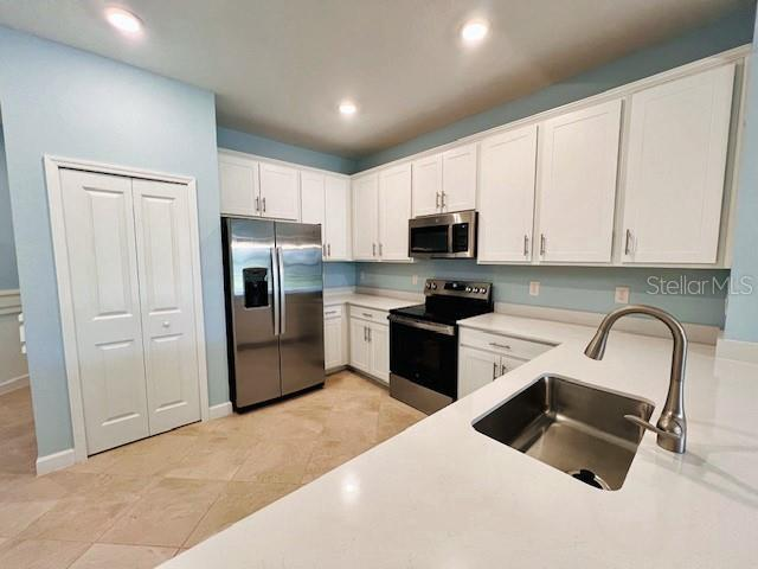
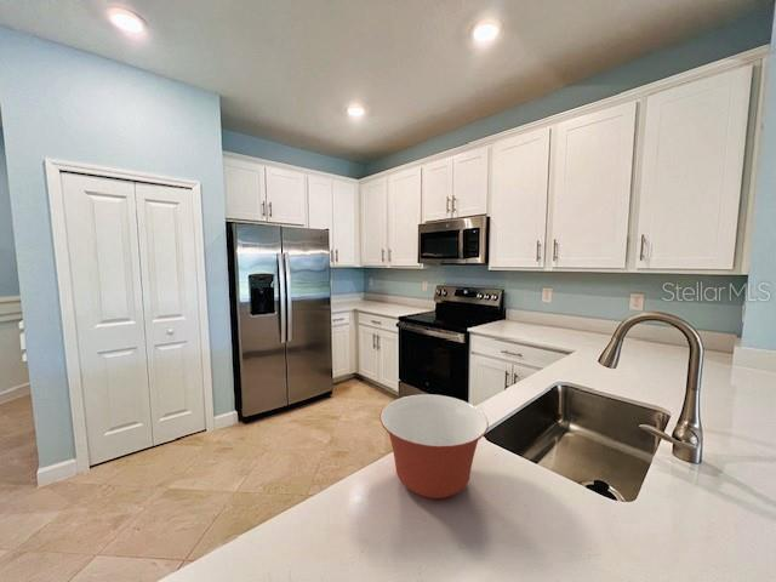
+ mixing bowl (432, 447)
